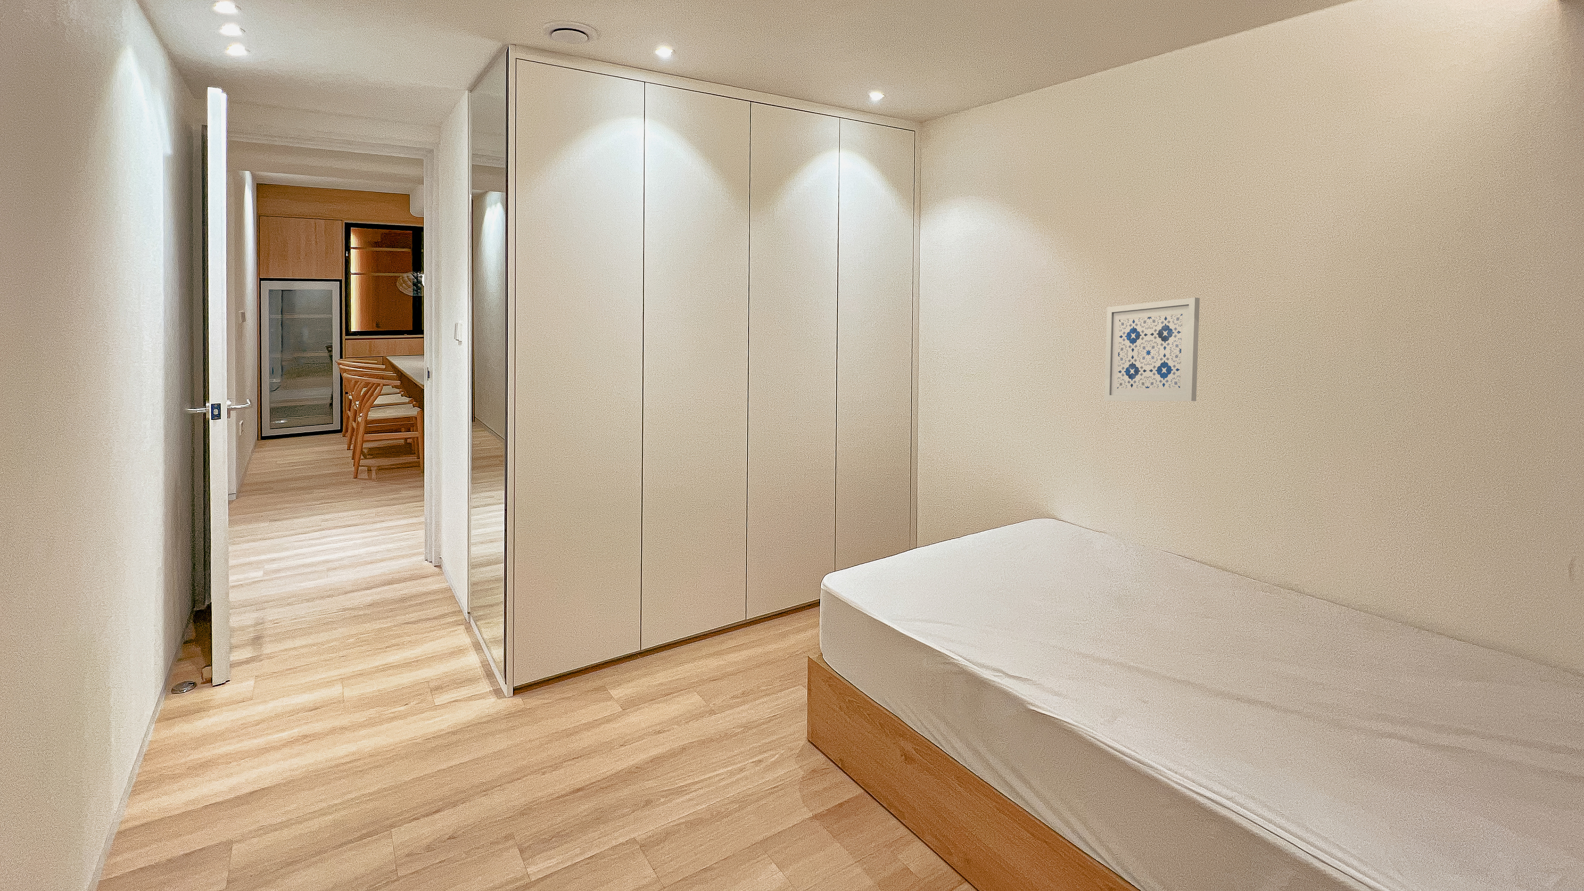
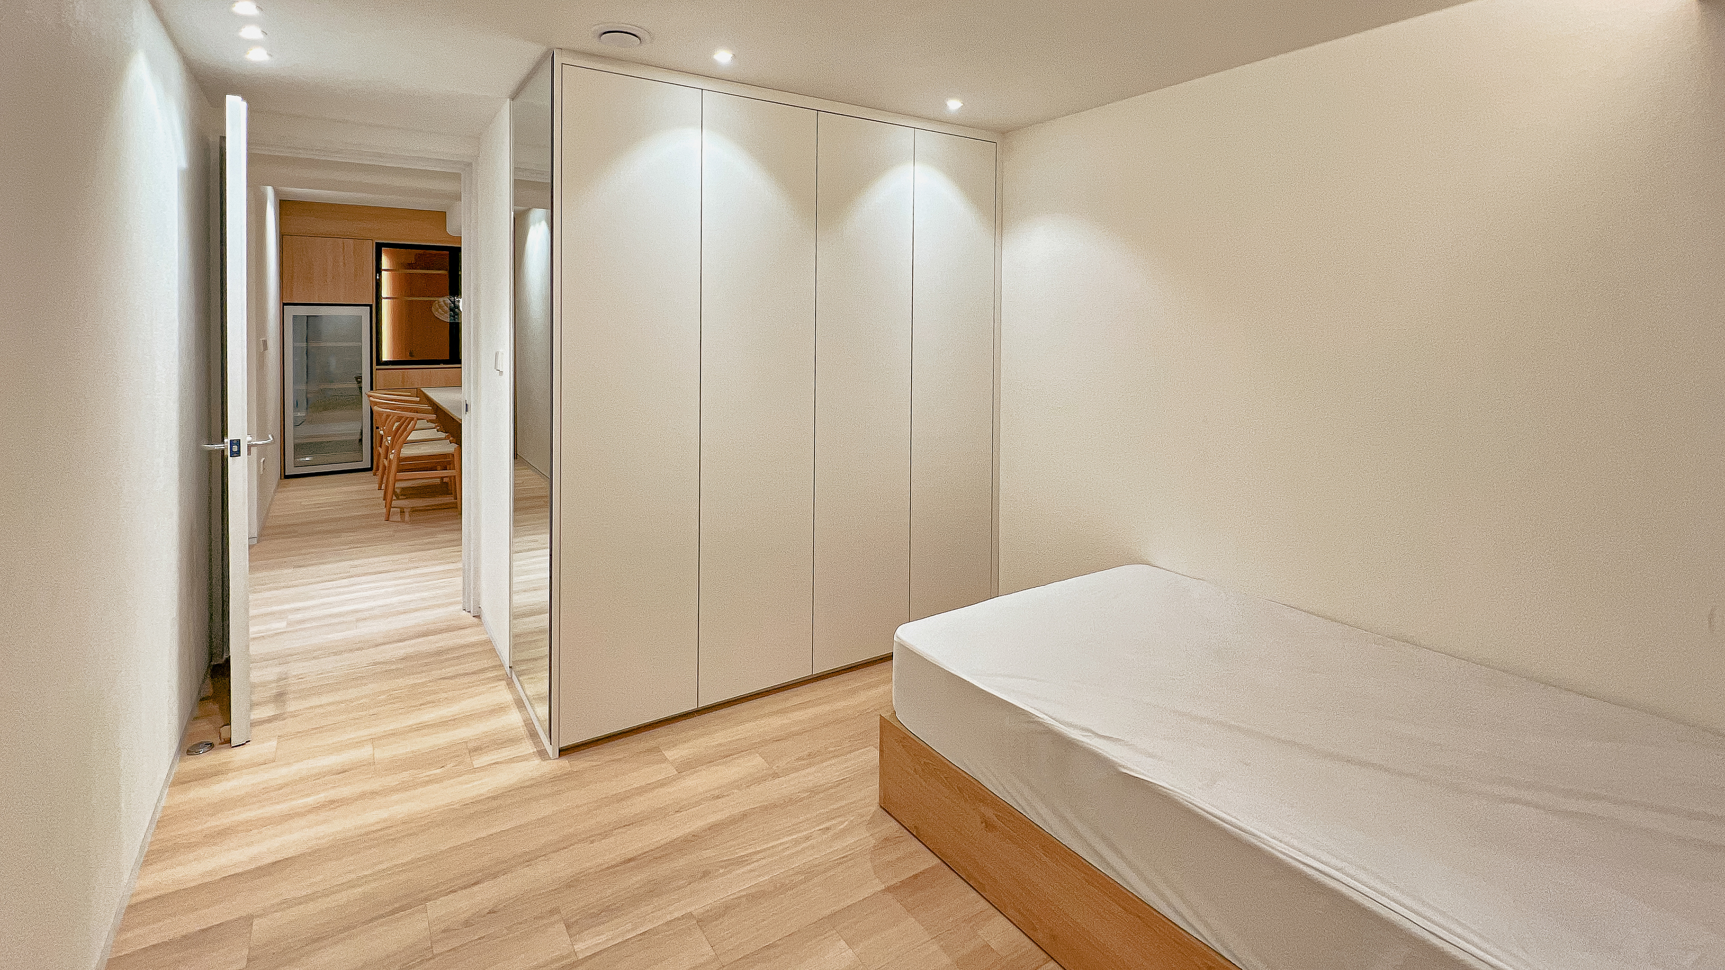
- wall art (1149, 351)
